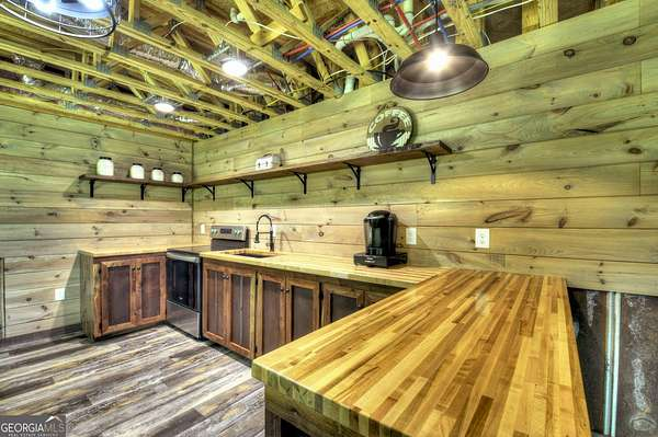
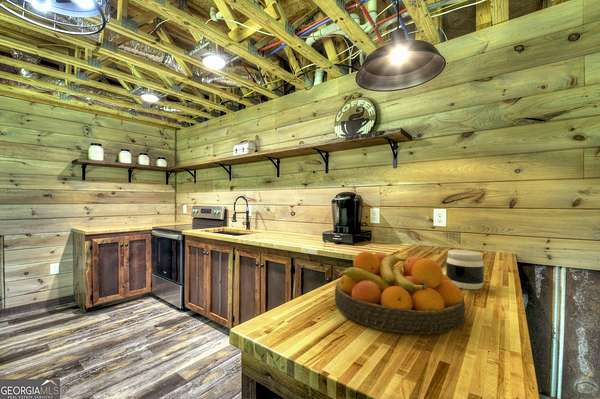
+ jar (464, 268)
+ fruit bowl (395, 279)
